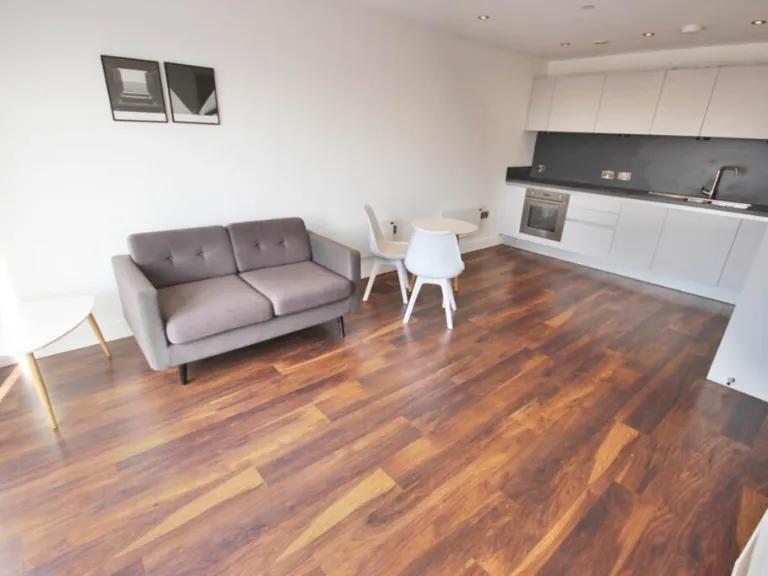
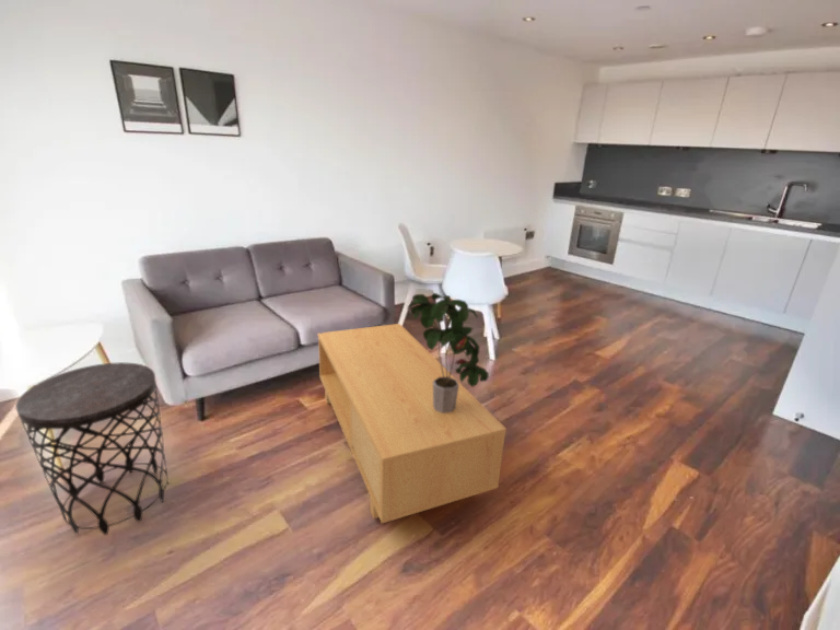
+ side table (105, 447)
+ potted plant (446, 355)
+ coffee table (393, 406)
